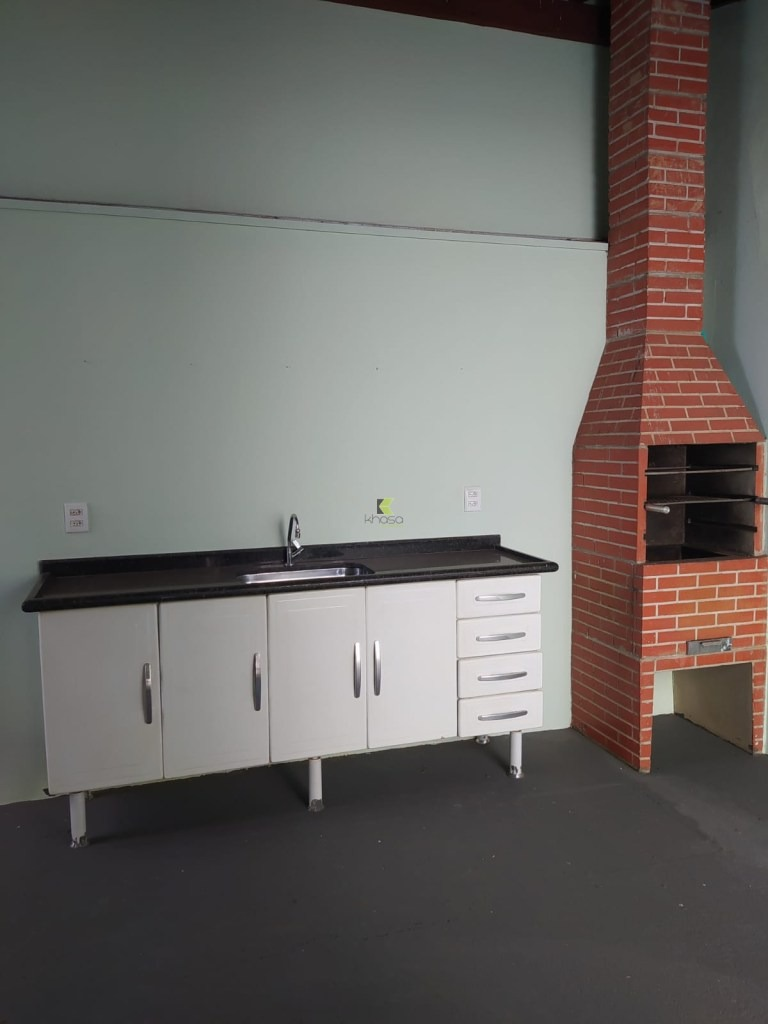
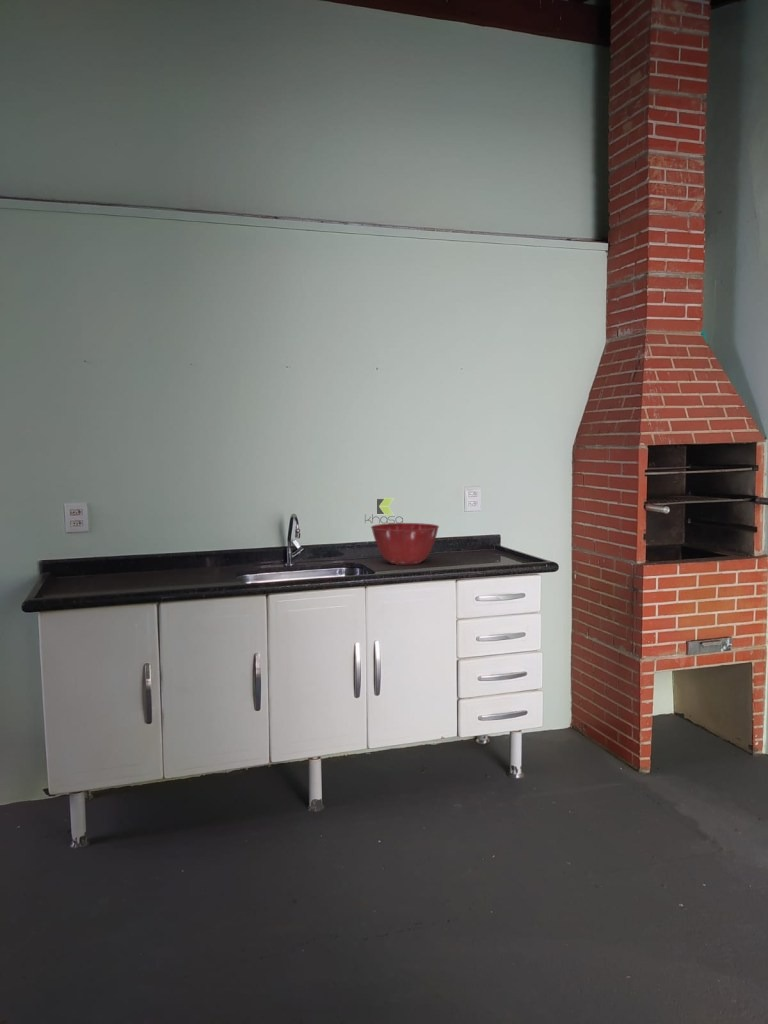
+ mixing bowl (405, 544)
